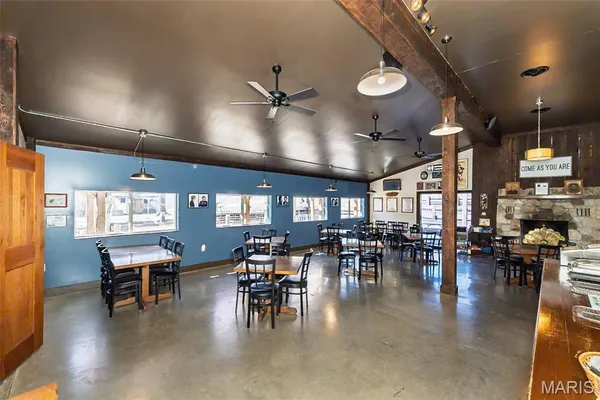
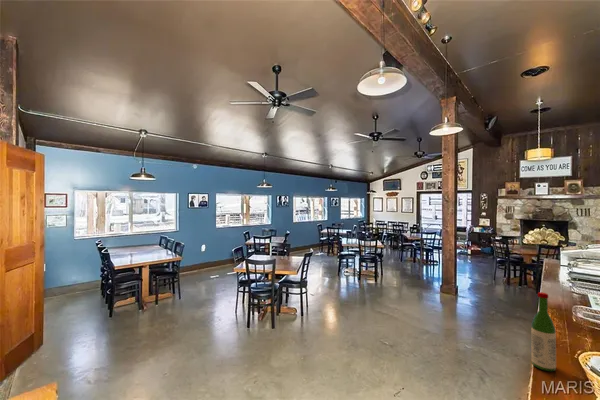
+ wine bottle (543, 329)
